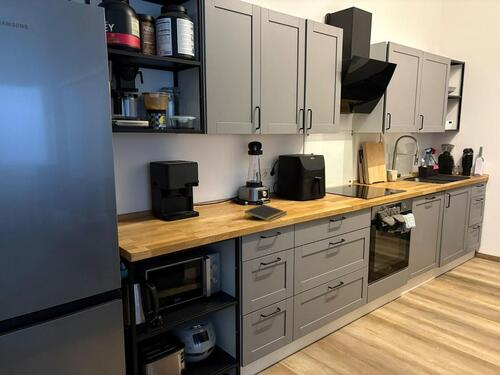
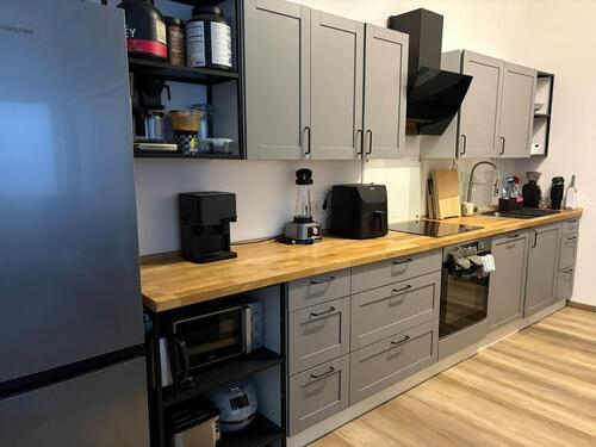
- notepad (266, 212)
